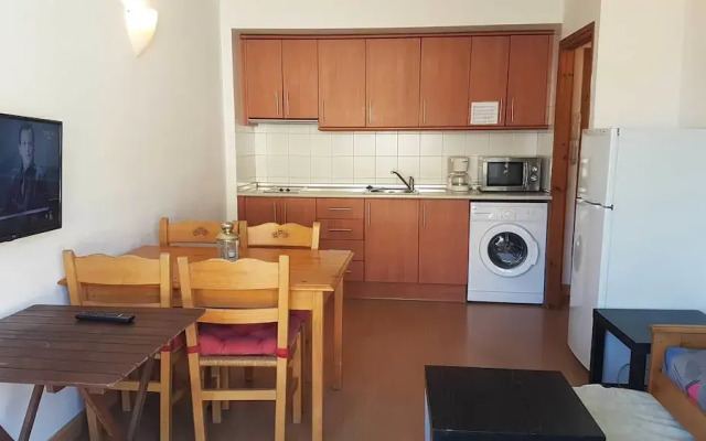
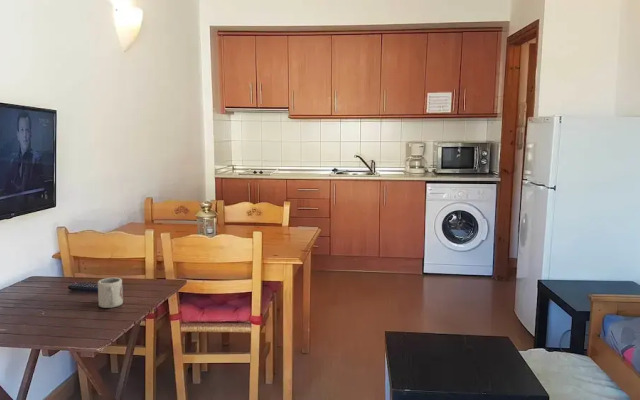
+ cup (110, 293)
